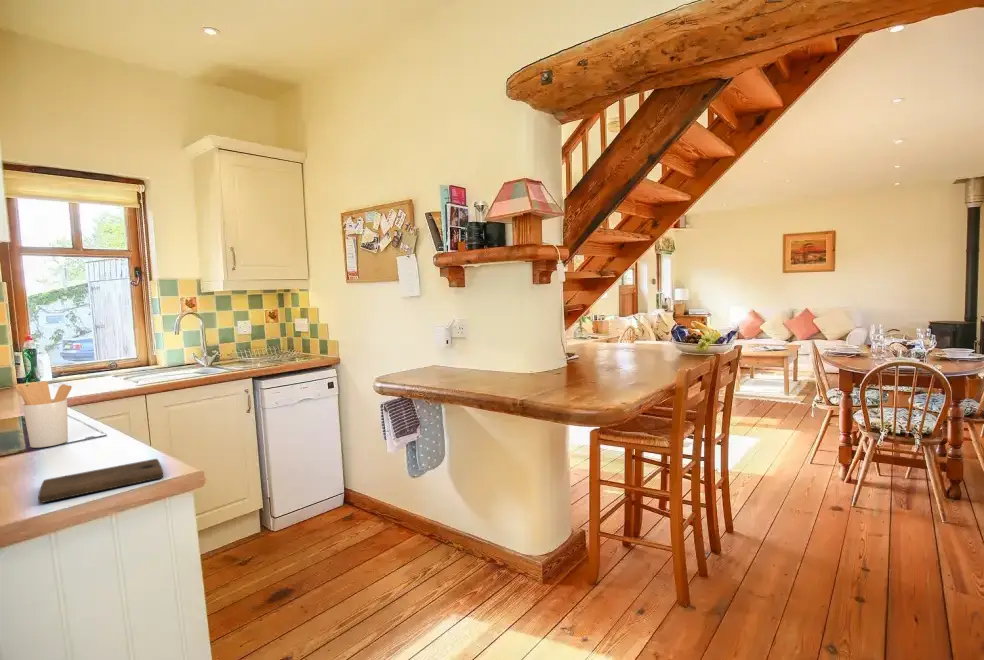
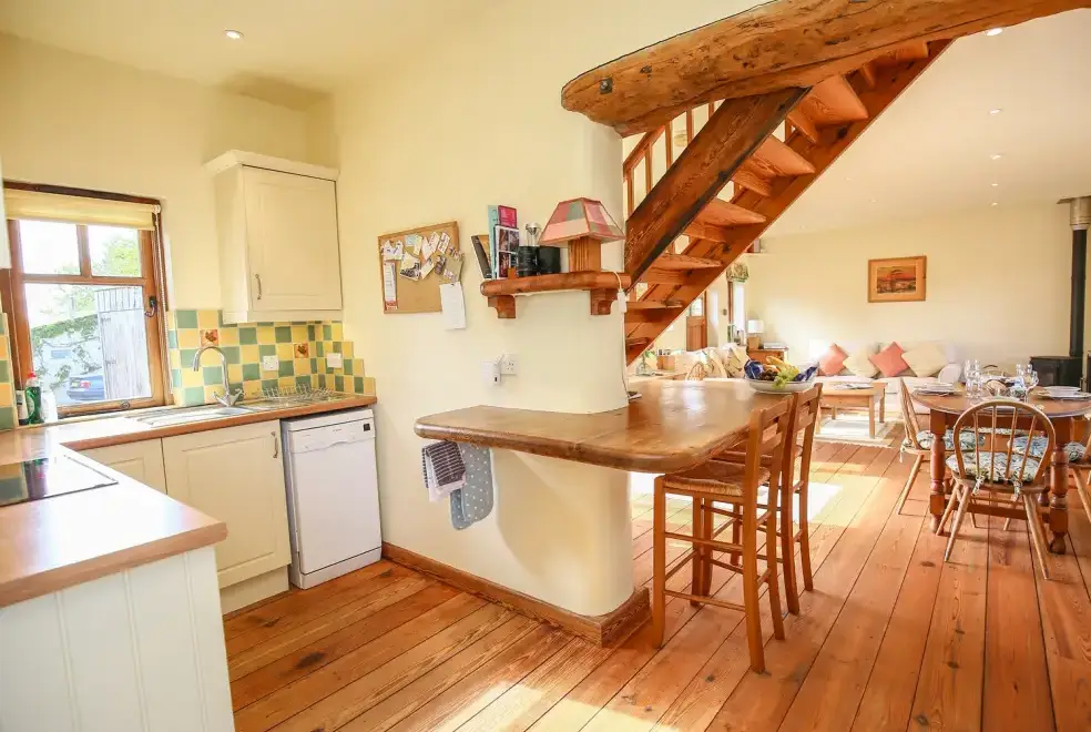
- utensil holder (42, 411)
- cutting board (104, 478)
